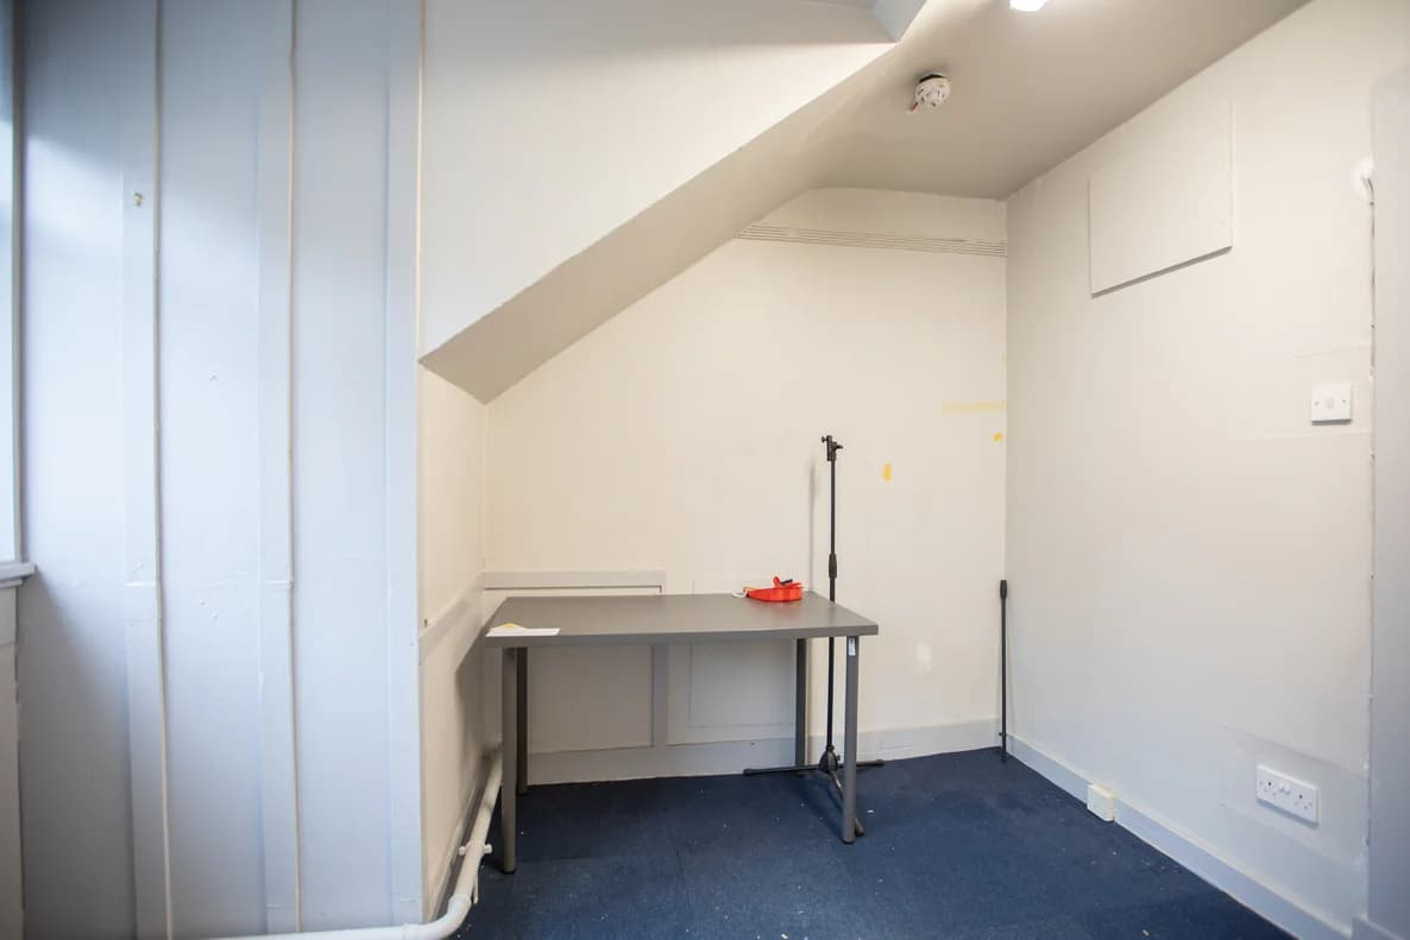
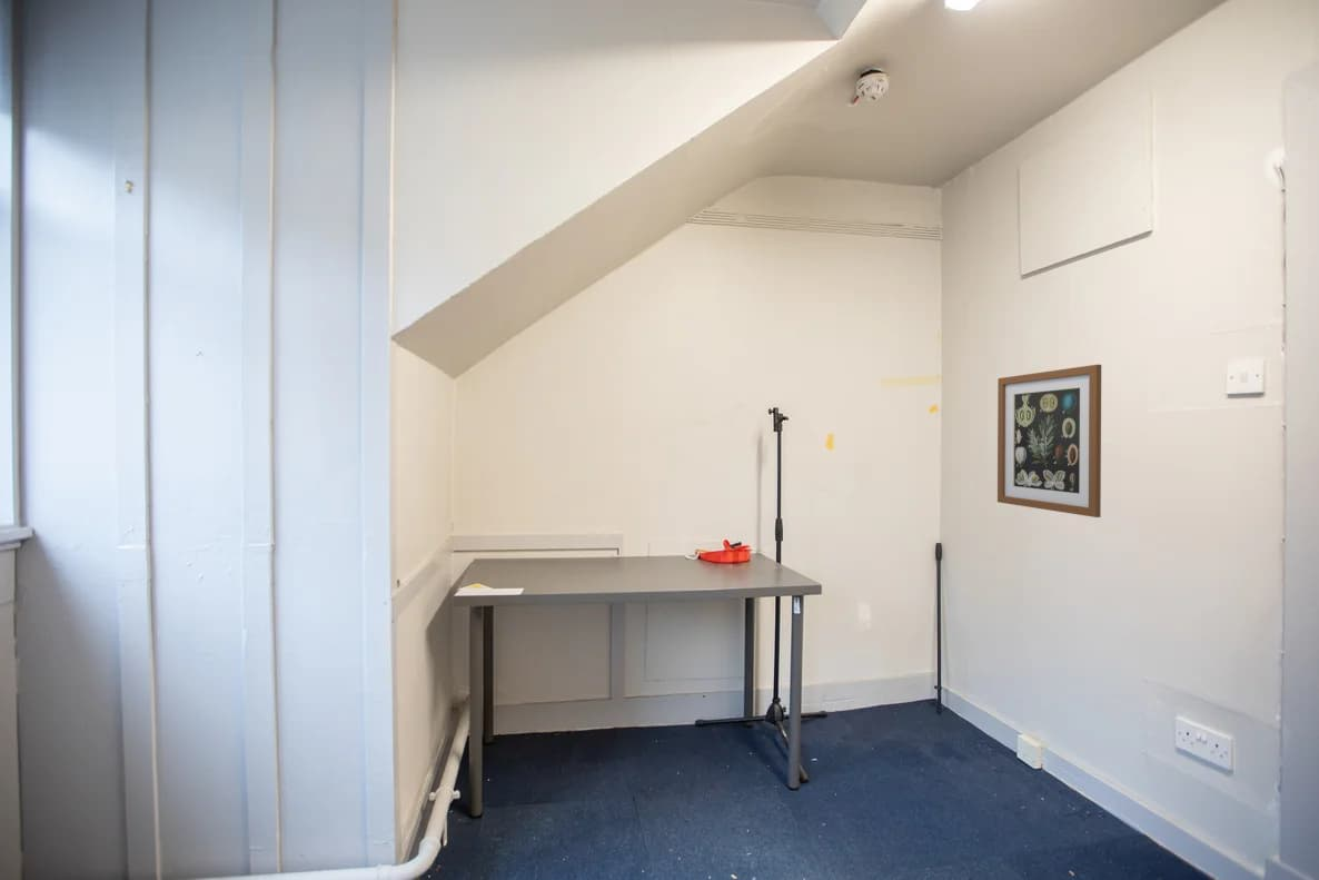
+ wall art (1043, 441)
